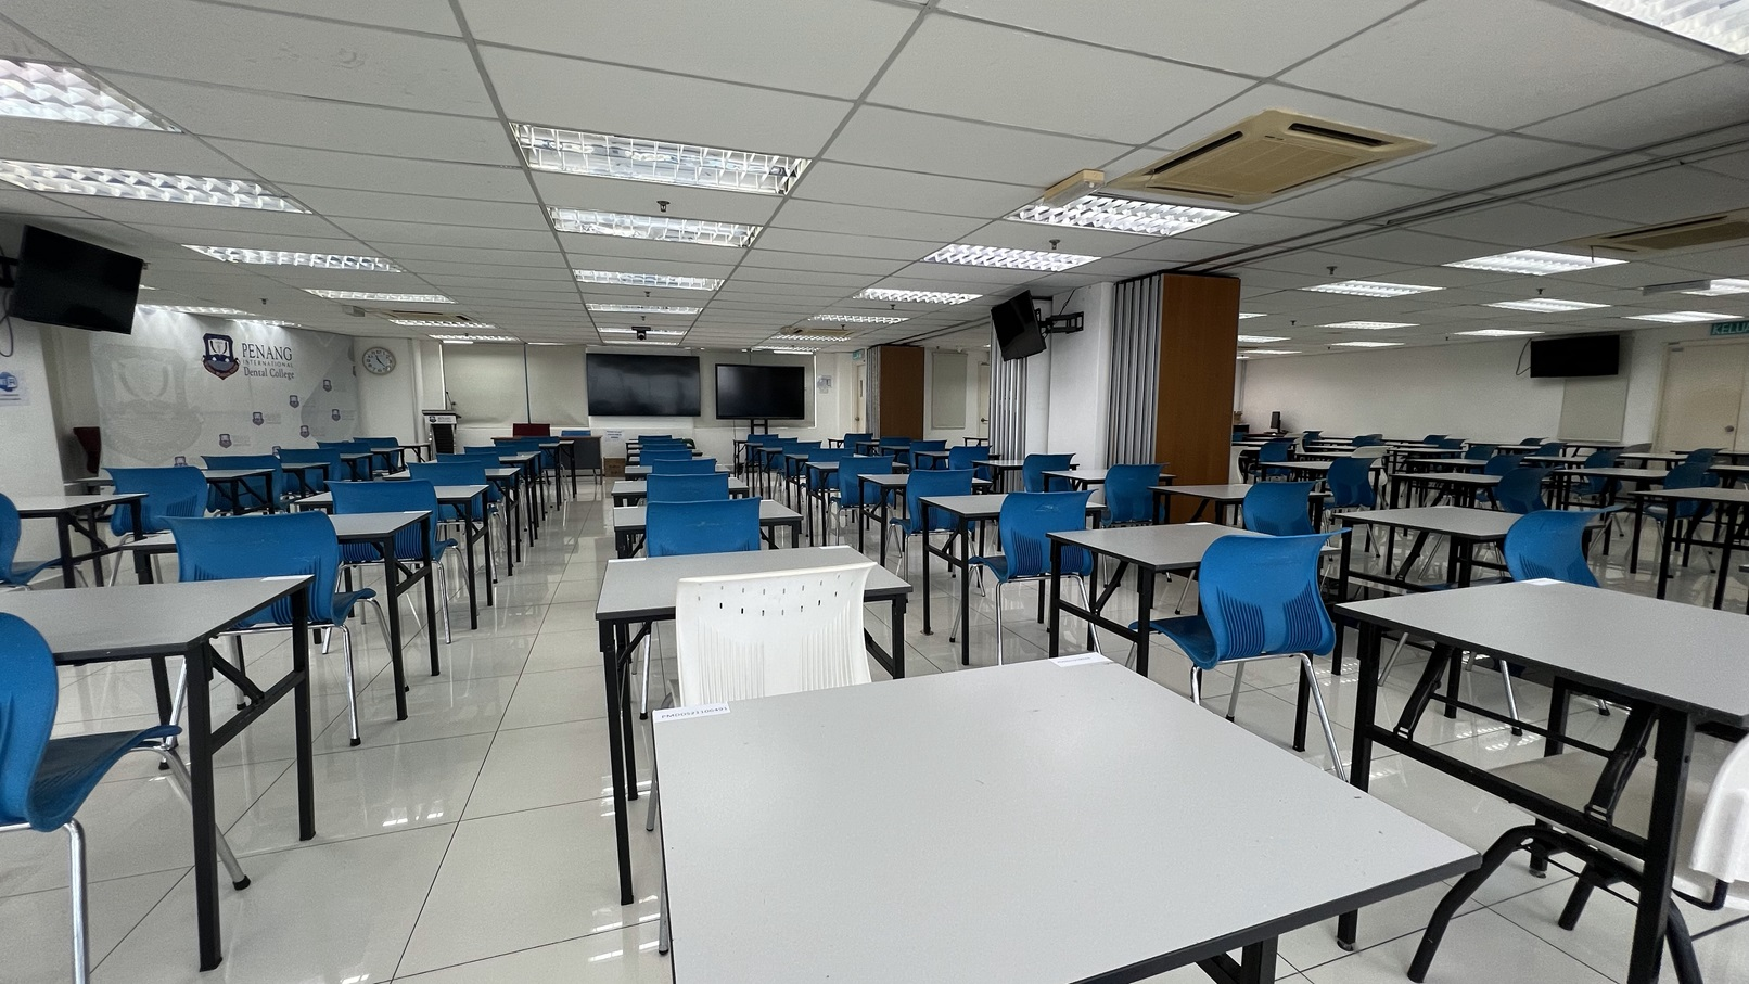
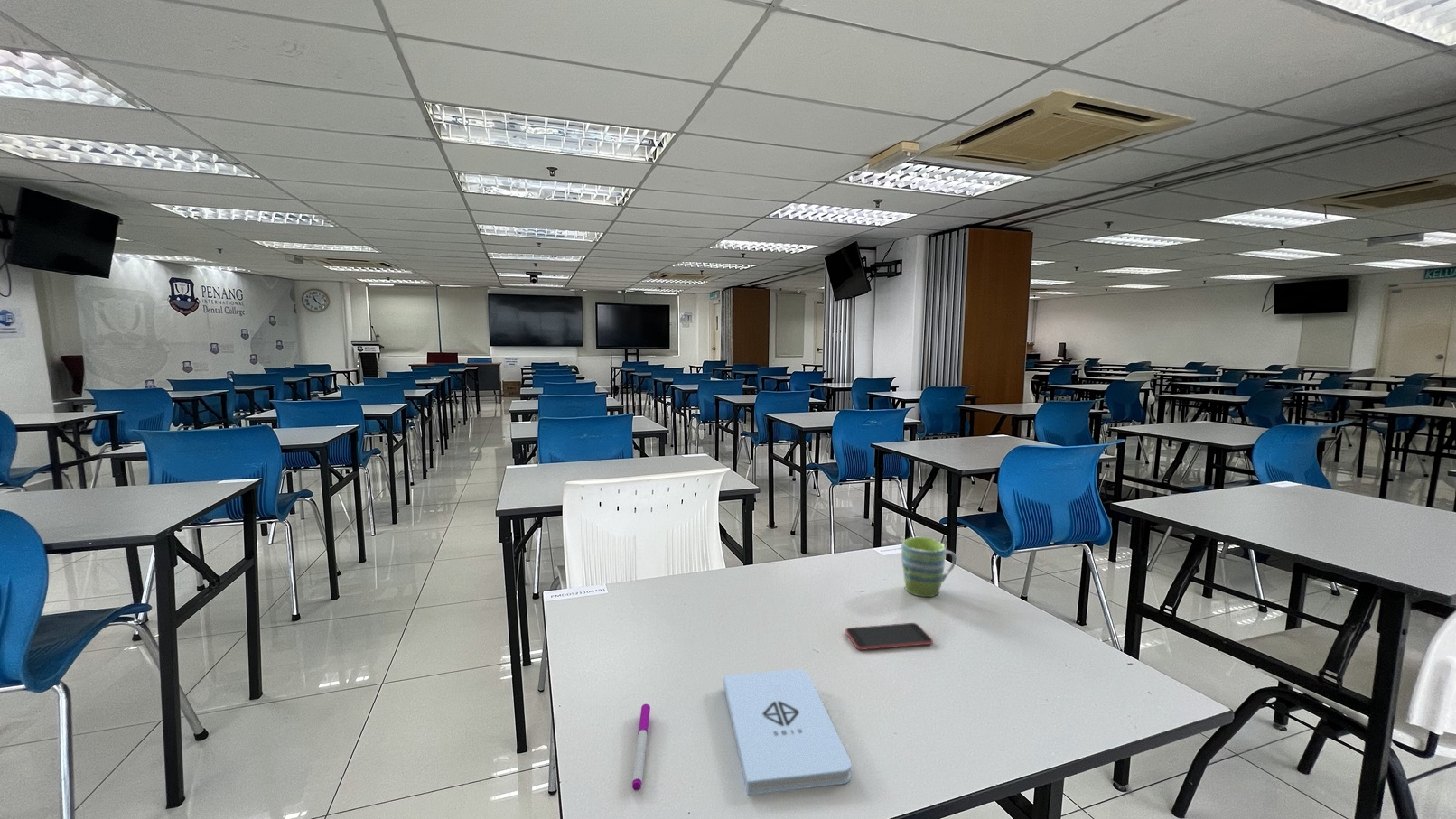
+ pen (641, 743)
+ mug (929, 566)
+ smartphone (888, 636)
+ notepad (780, 721)
